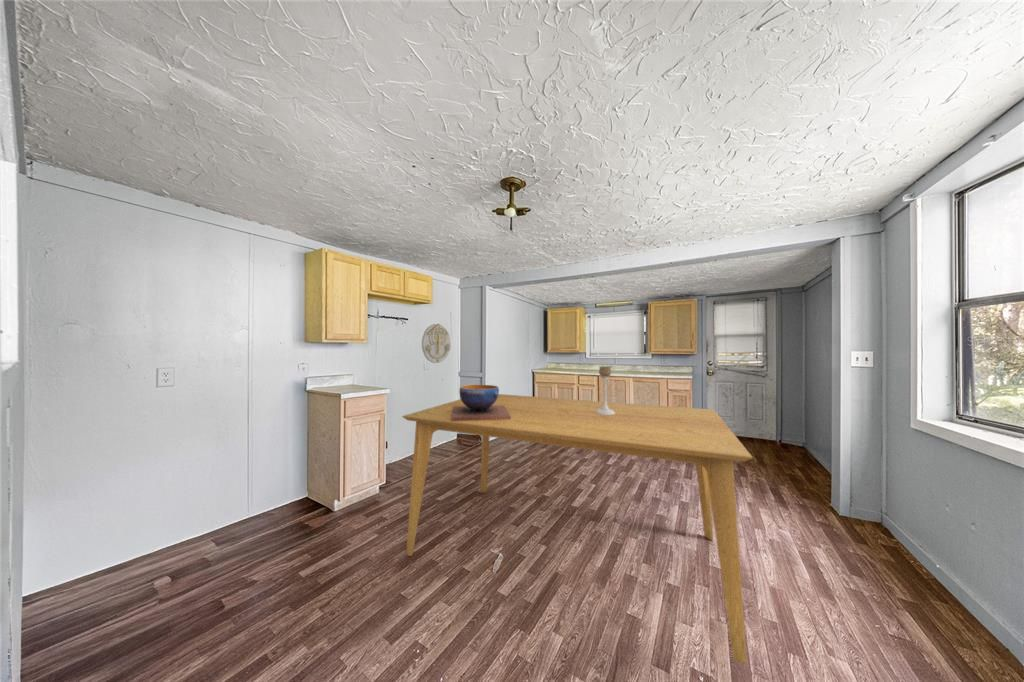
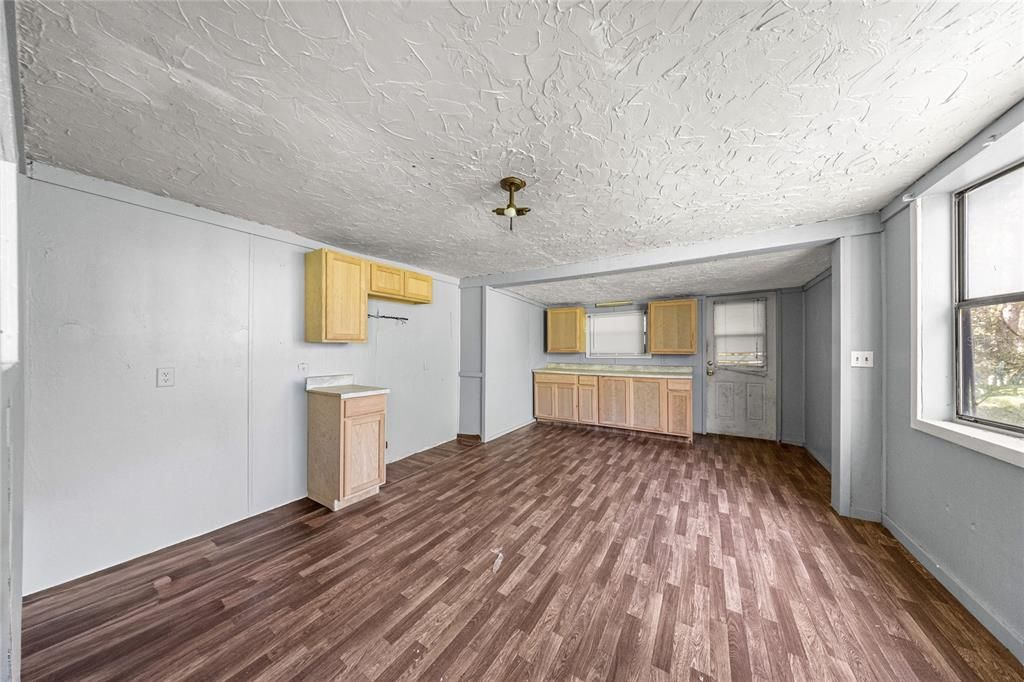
- wall decoration (437, 343)
- candle holder (605, 389)
- dining table (573, 447)
- decorative bowl (479, 399)
